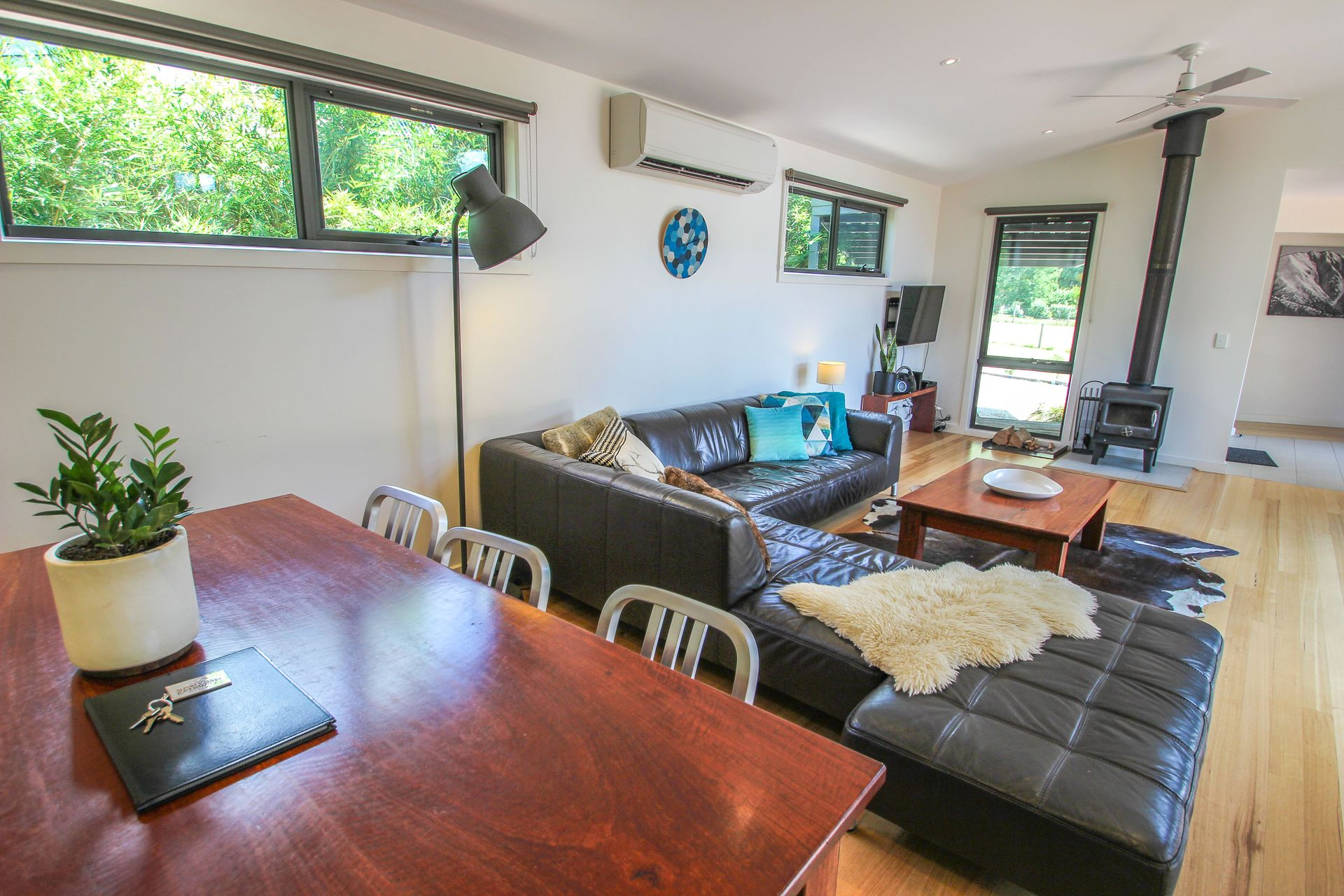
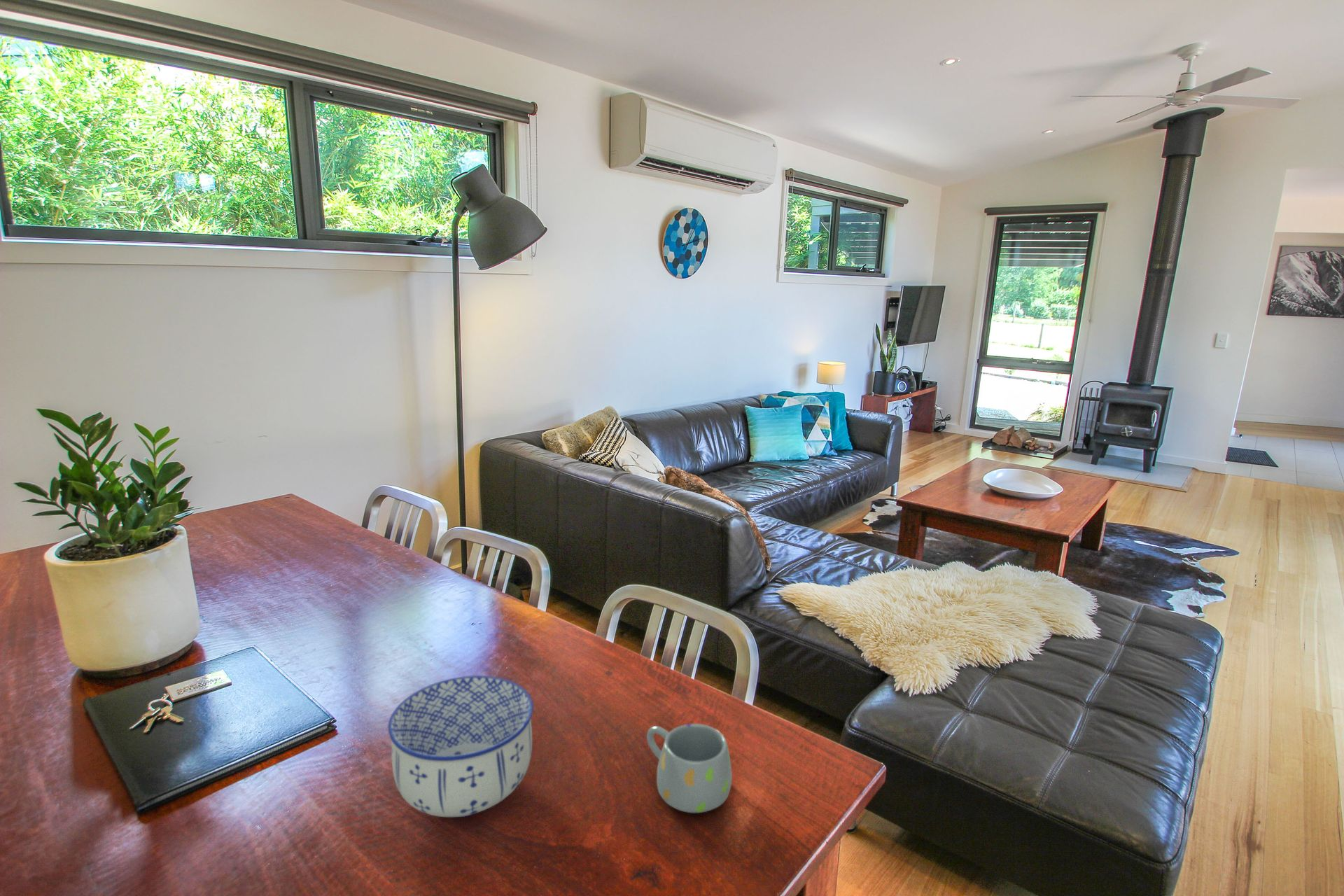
+ mug (685, 762)
+ bowl (464, 754)
